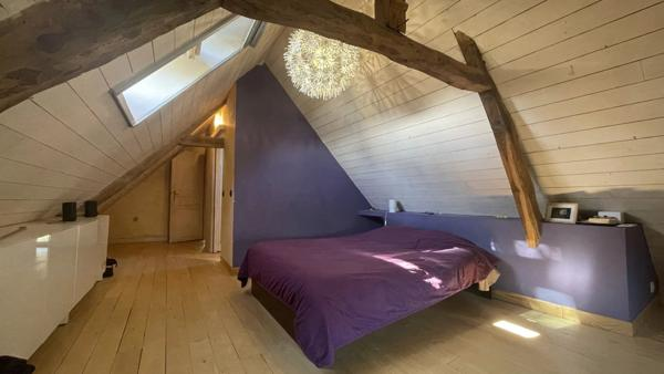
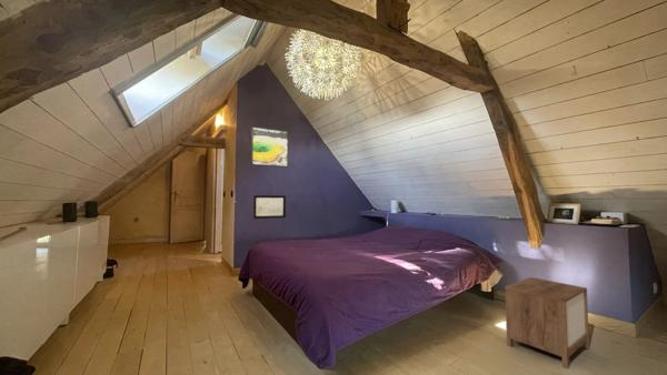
+ wall art (269, 206)
+ nightstand (546, 316)
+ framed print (270, 146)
